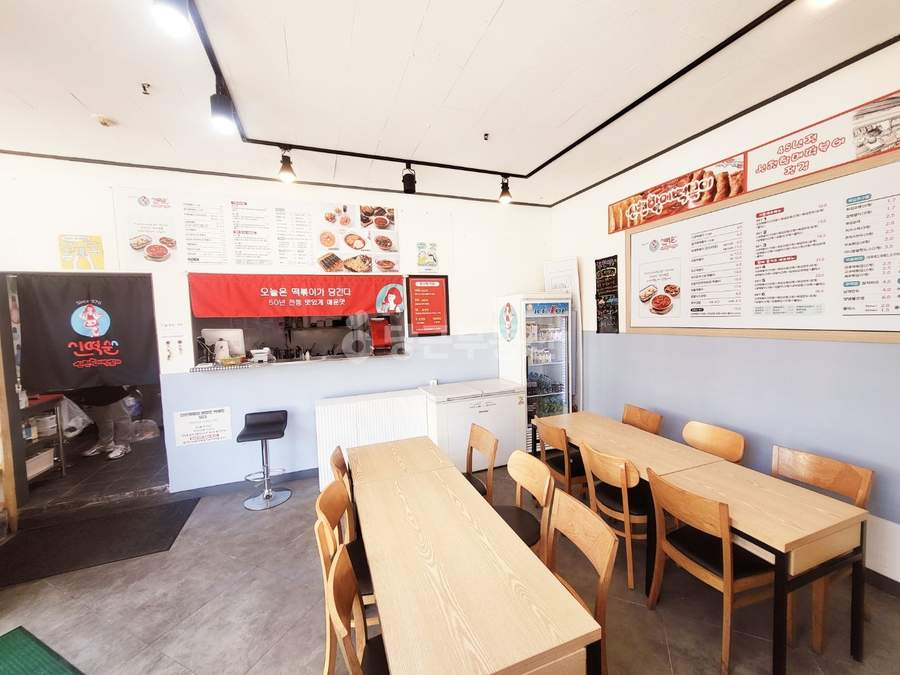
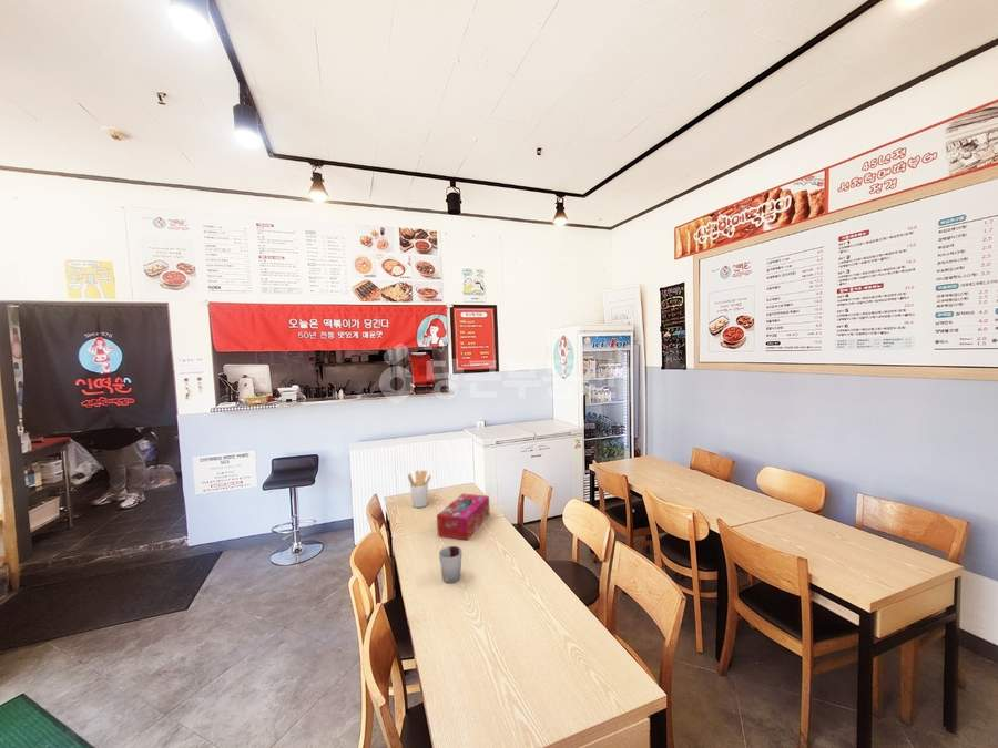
+ utensil holder (419, 488)
+ cup (449, 562)
+ tissue box (465, 514)
